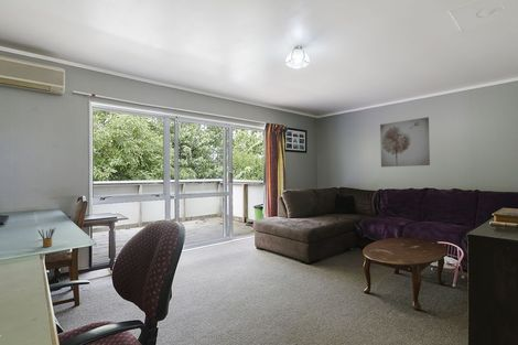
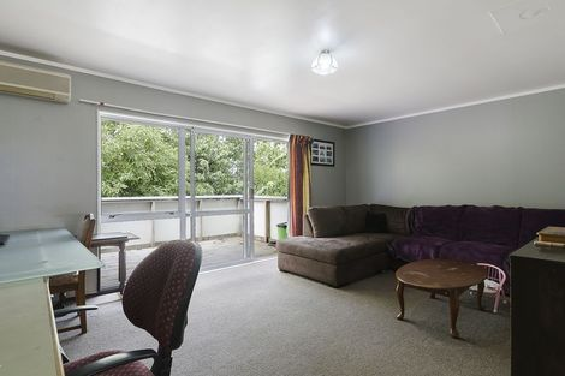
- wall art (403, 143)
- pencil box (46, 236)
